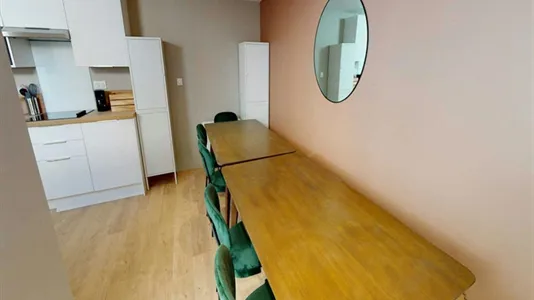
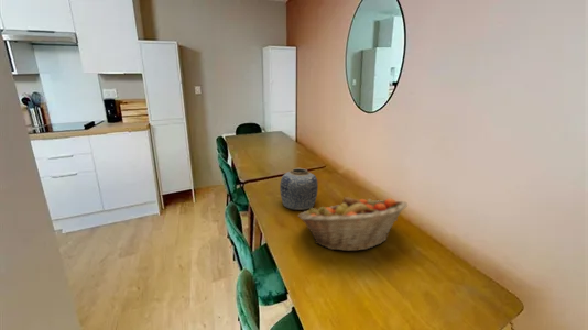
+ fruit basket (351, 217)
+ vase (298, 187)
